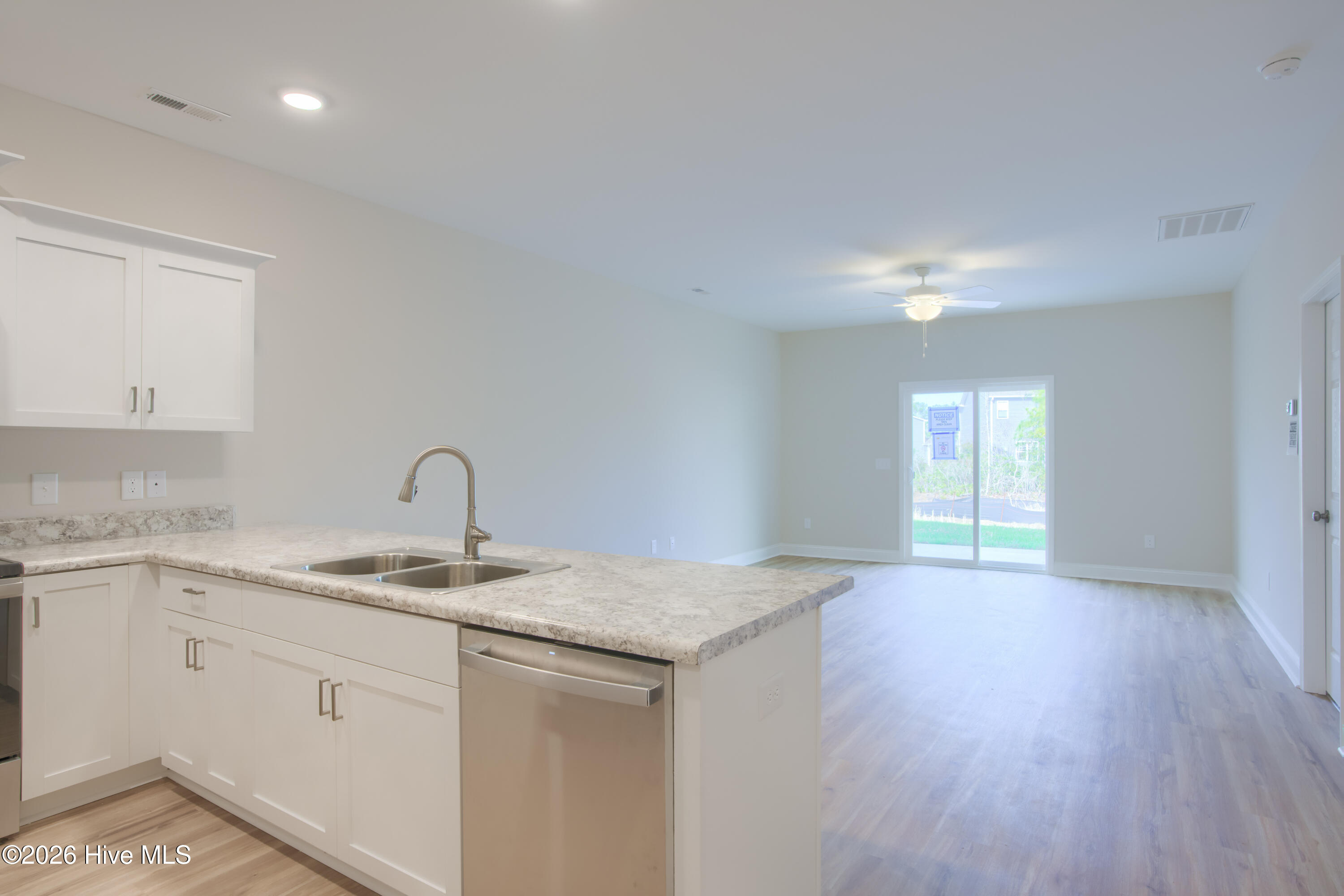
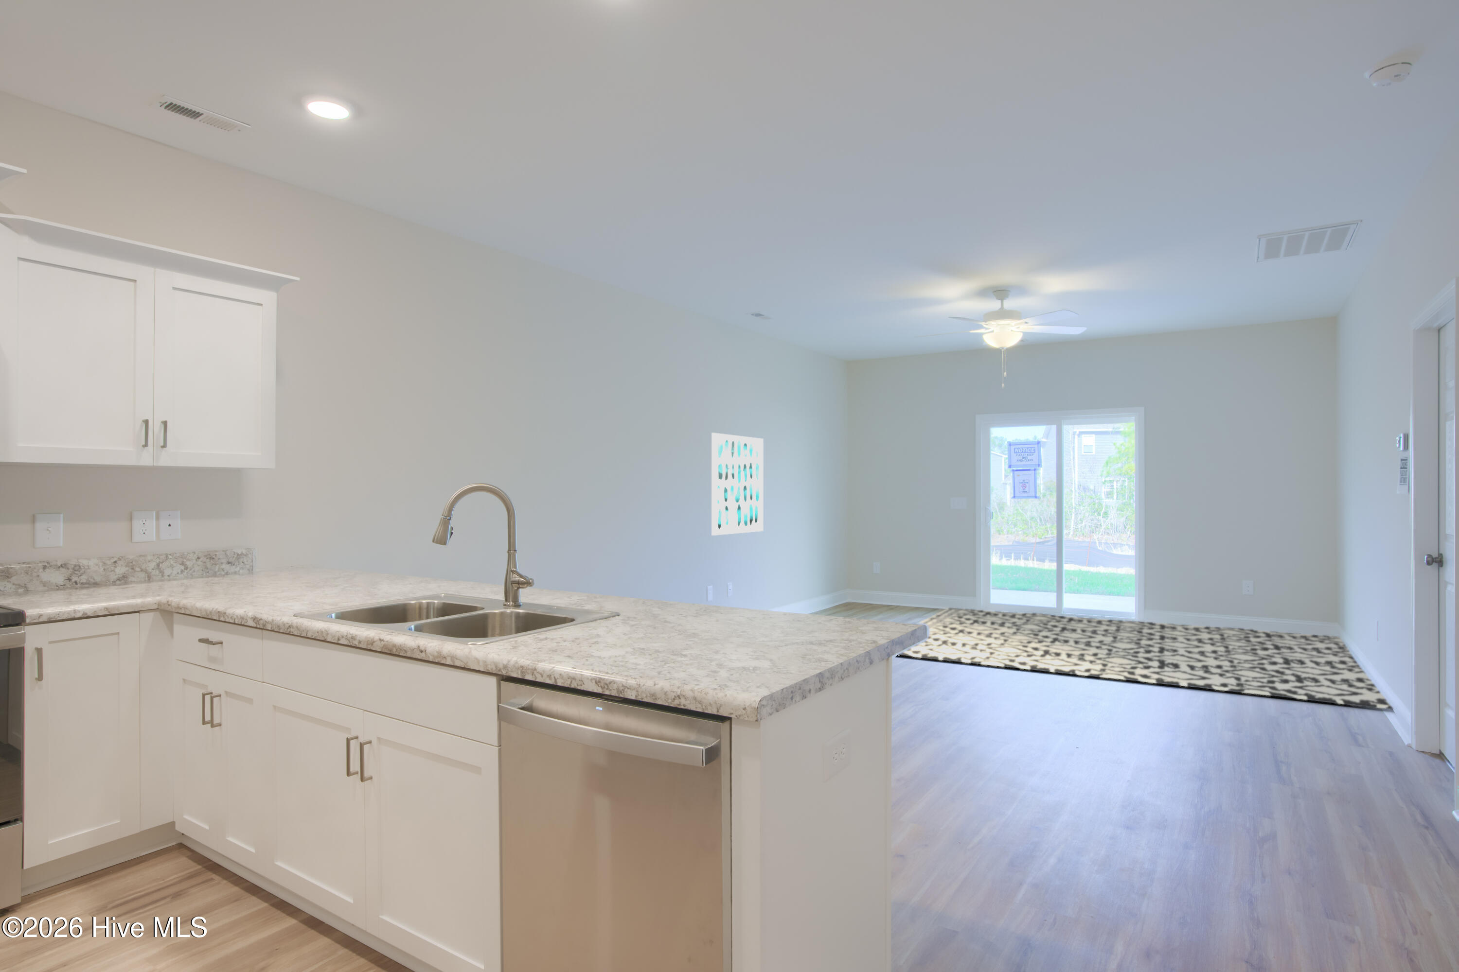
+ wall art (739, 484)
+ rug (1126, 644)
